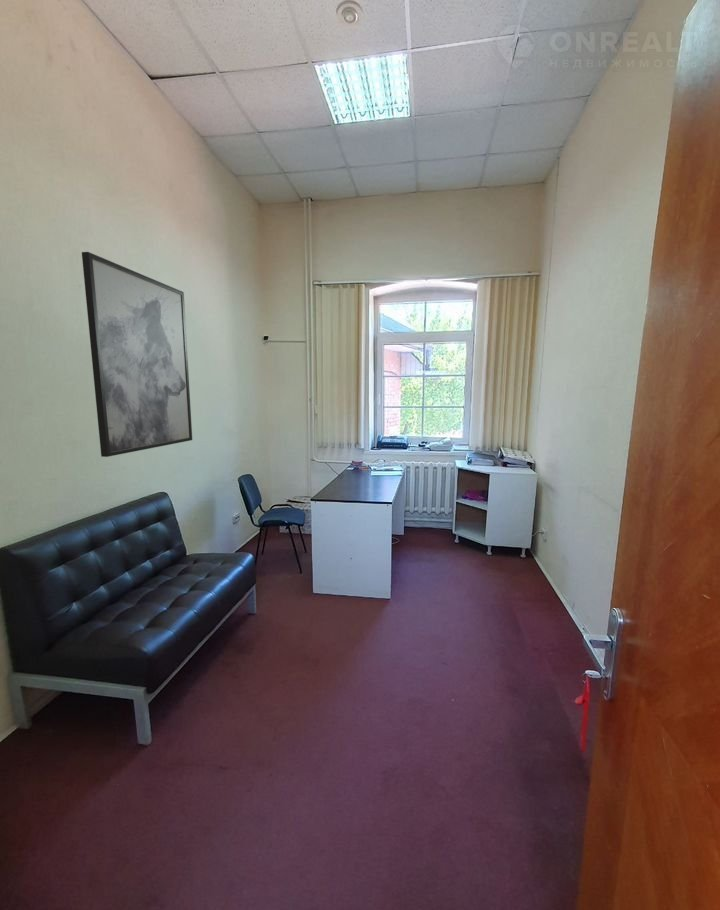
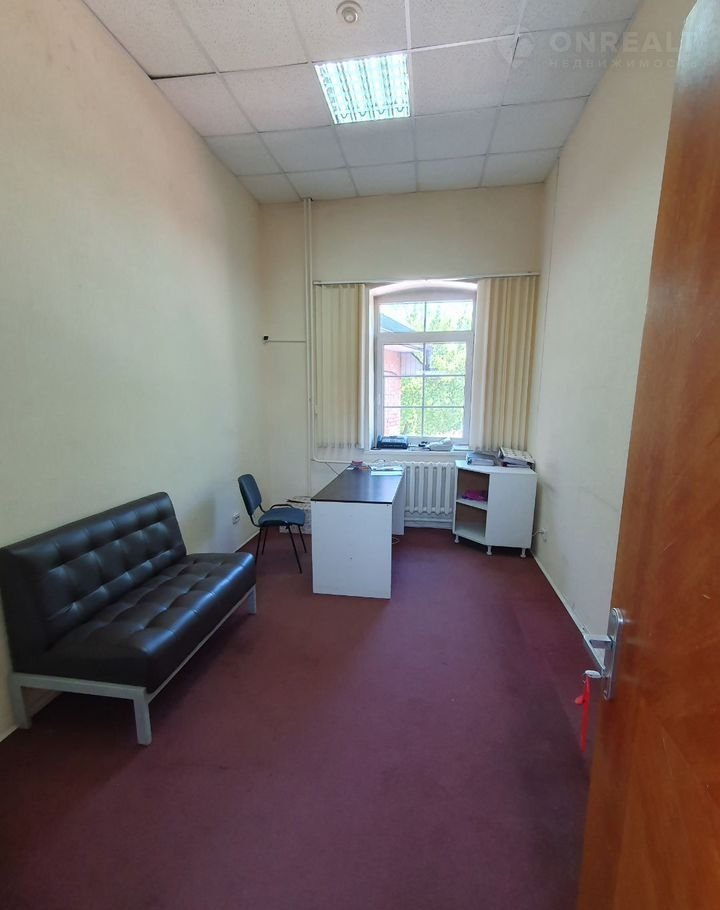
- wall art (147, 364)
